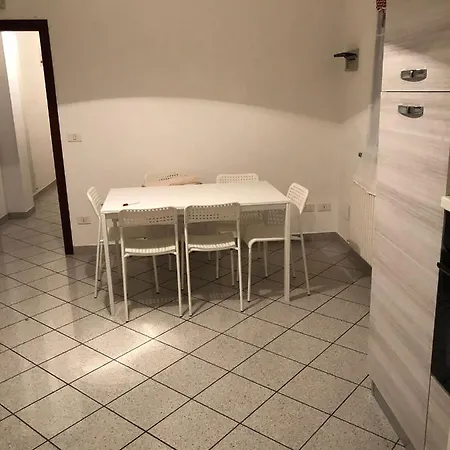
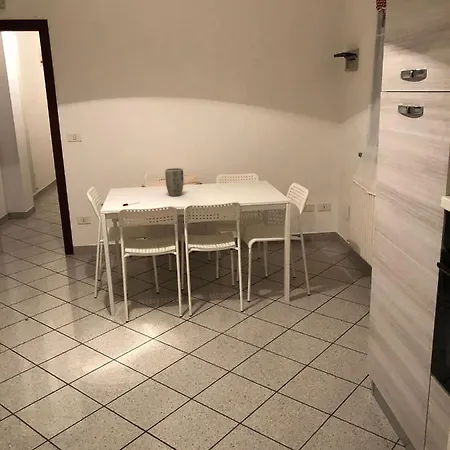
+ plant pot (174, 182)
